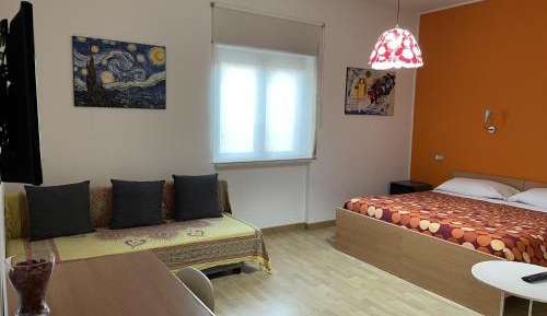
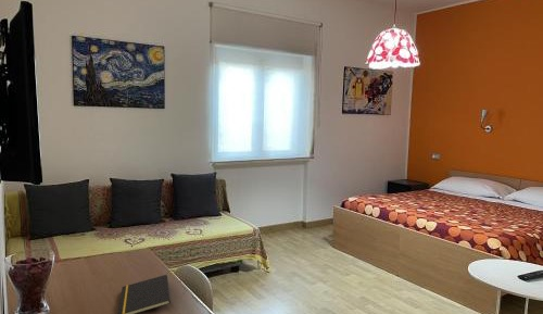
+ notepad (144, 294)
